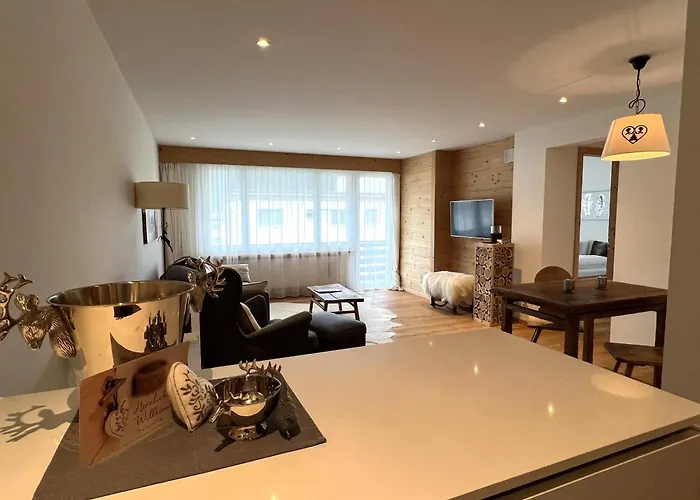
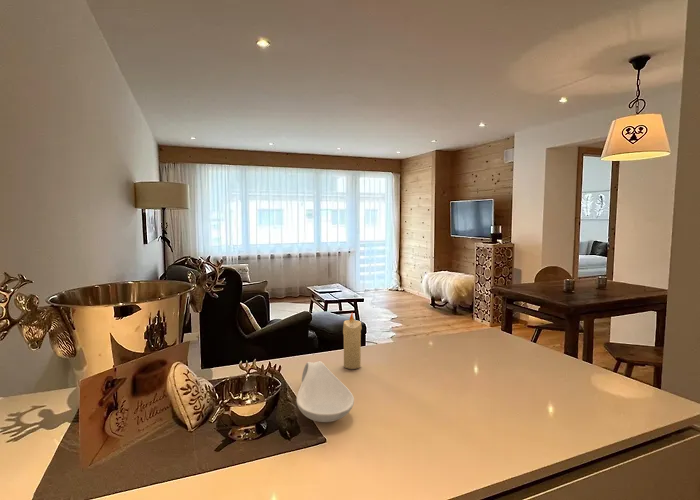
+ candle (352, 339)
+ spoon rest (319, 387)
